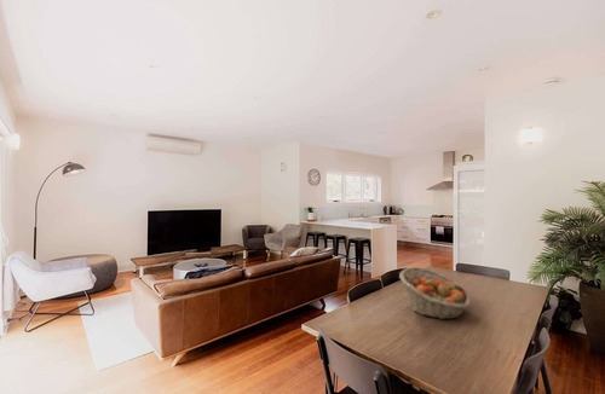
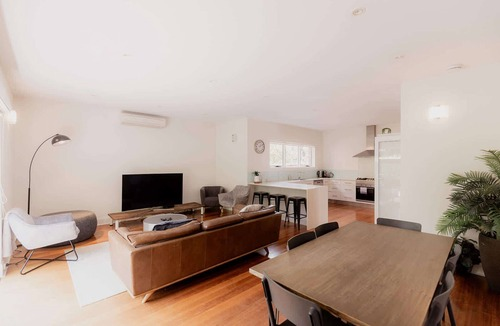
- fruit basket (433, 290)
